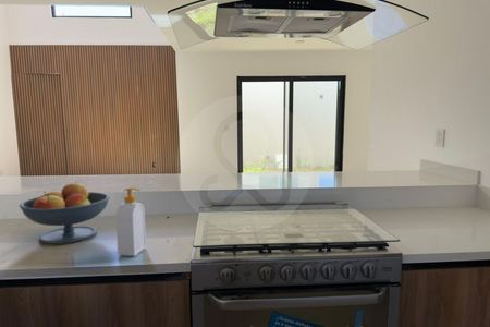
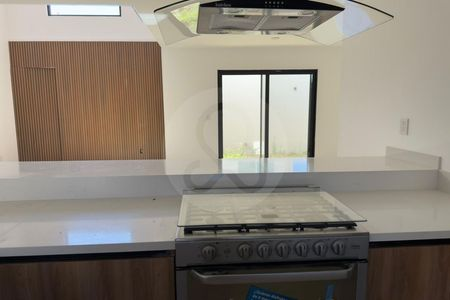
- soap bottle (132, 220)
- fruit bowl (66, 210)
